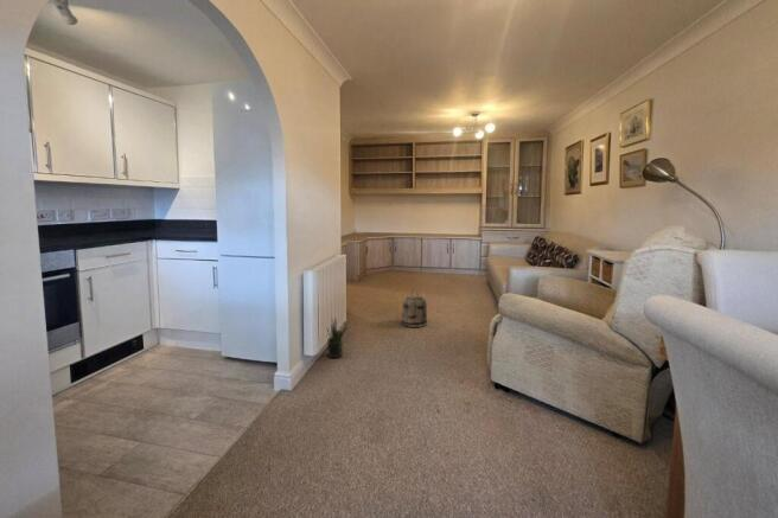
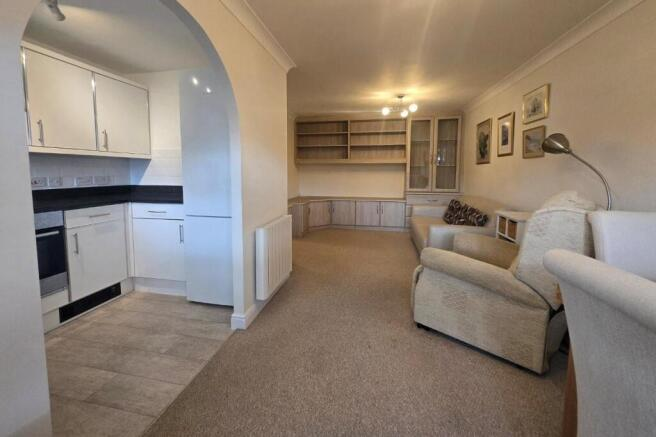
- basket (414, 306)
- potted plant (336, 337)
